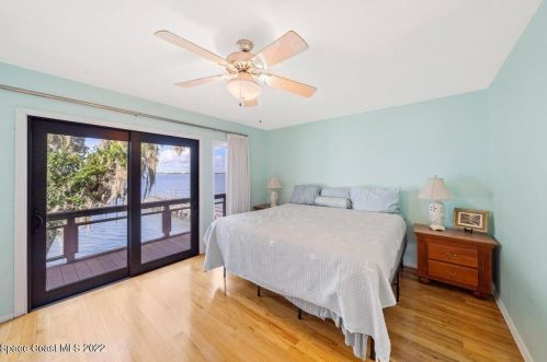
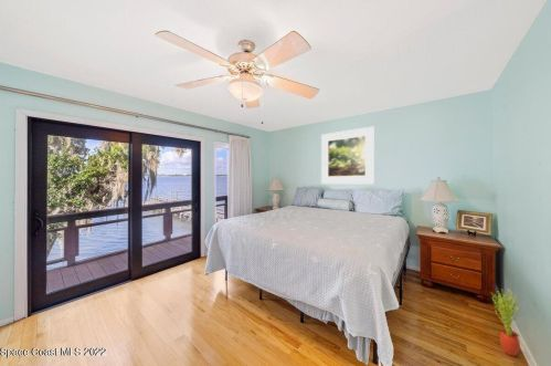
+ potted plant (505, 320)
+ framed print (346, 157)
